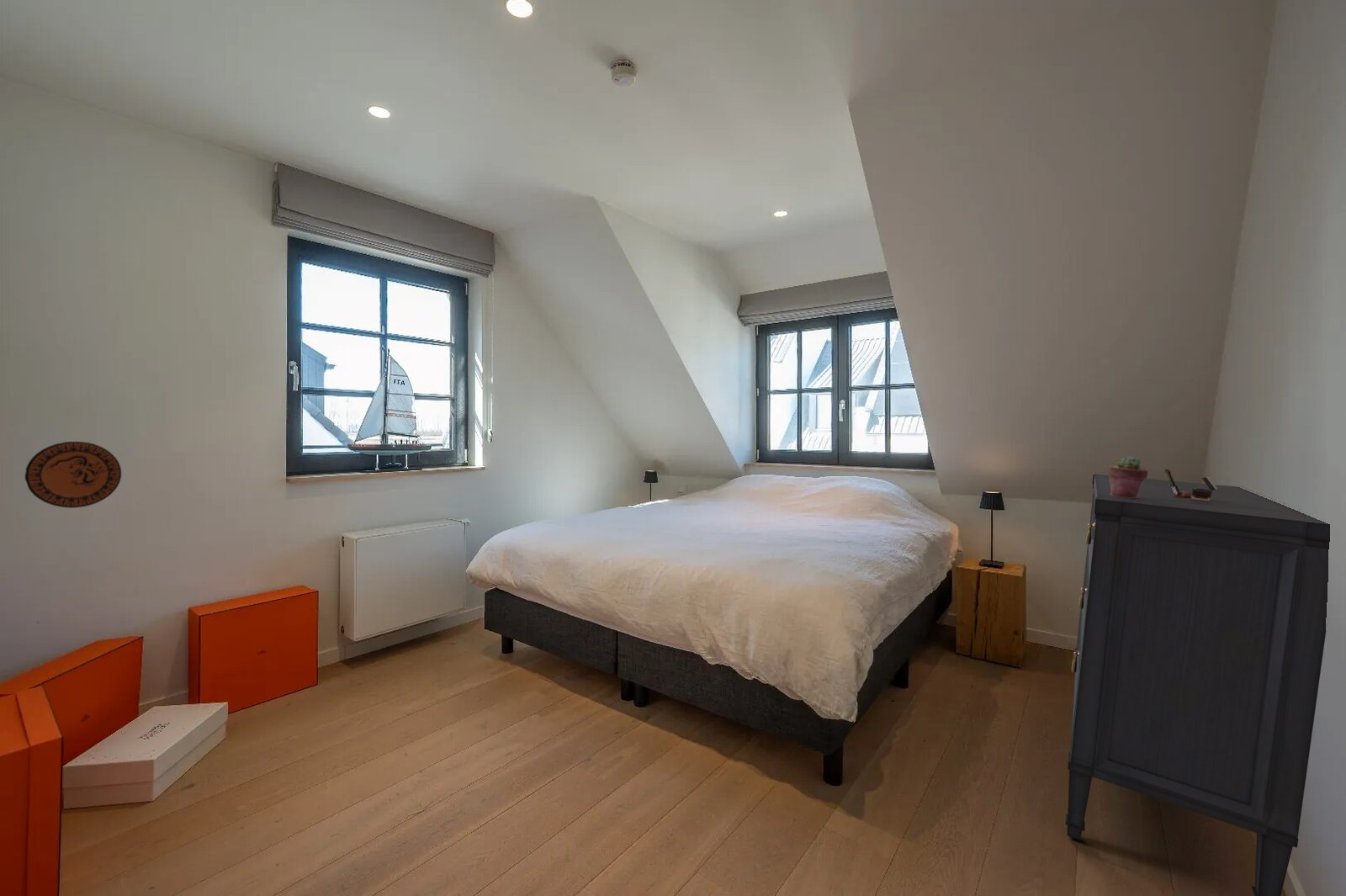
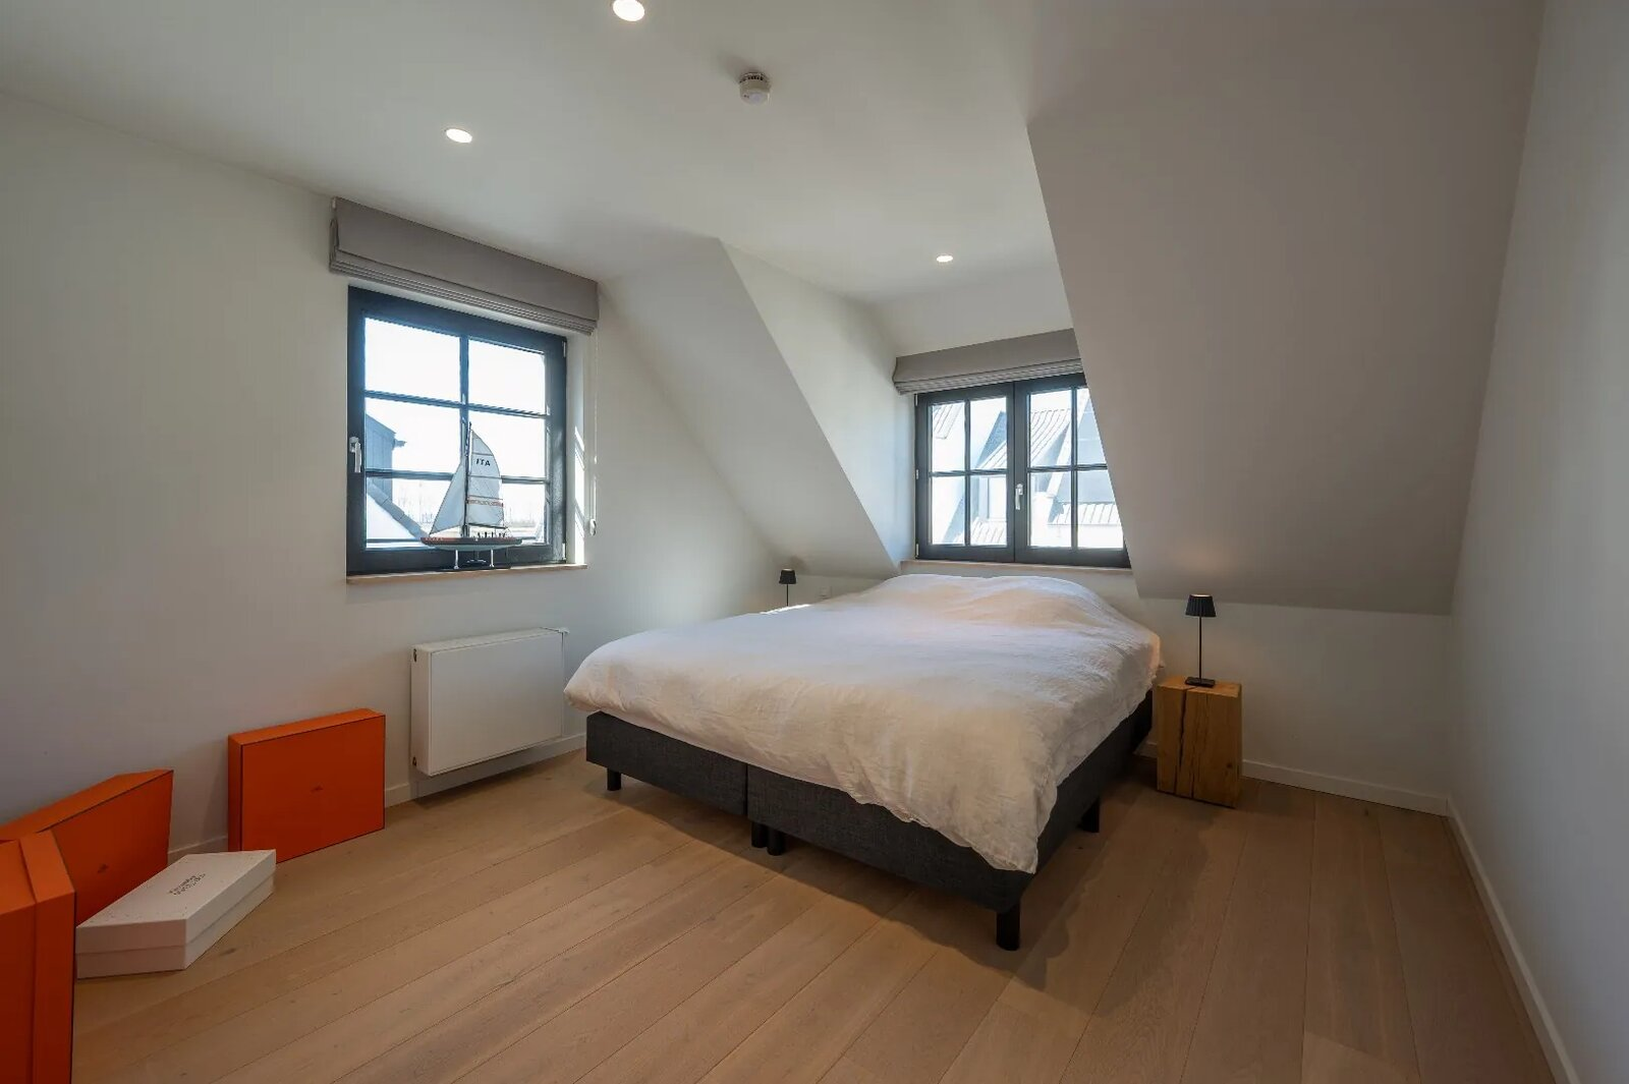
- dresser (1161, 638)
- decorative plate (75, 475)
- potted succulent (1126, 475)
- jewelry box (1193, 489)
